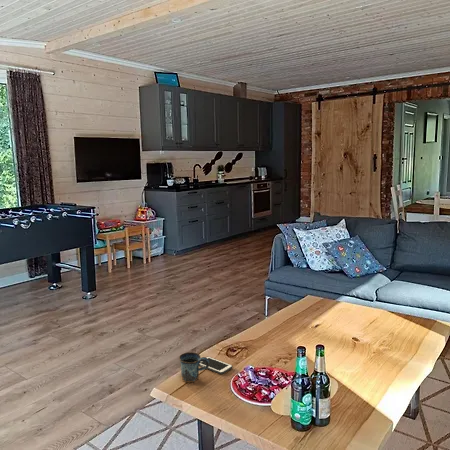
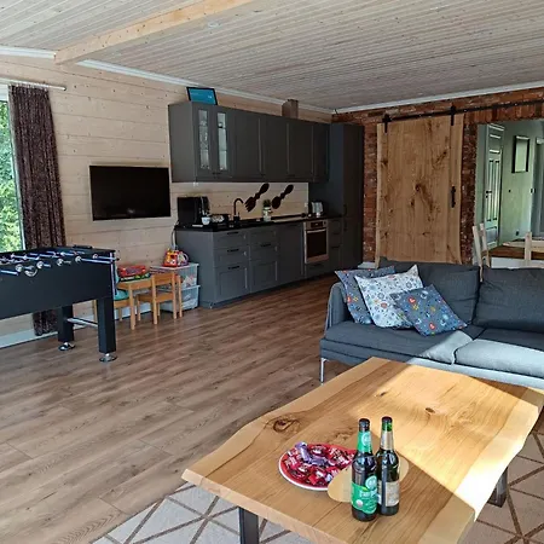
- mug (193, 369)
- cell phone (214, 365)
